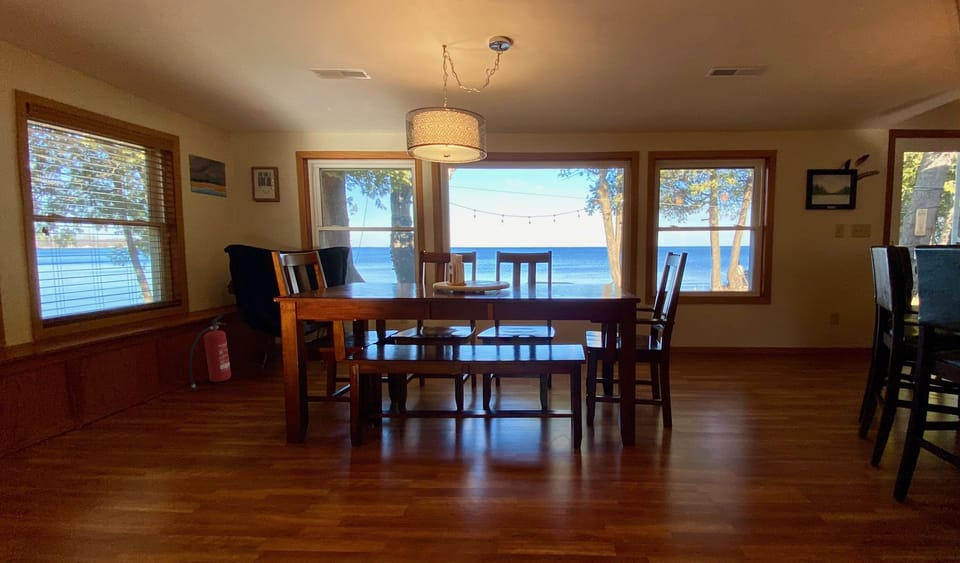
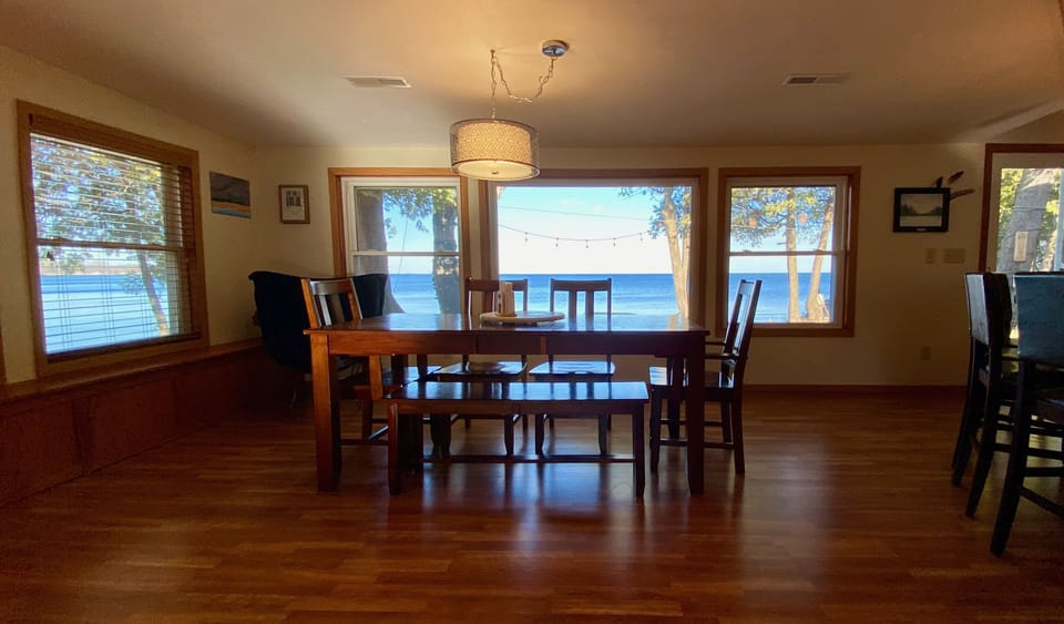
- fire extinguisher (208, 351)
